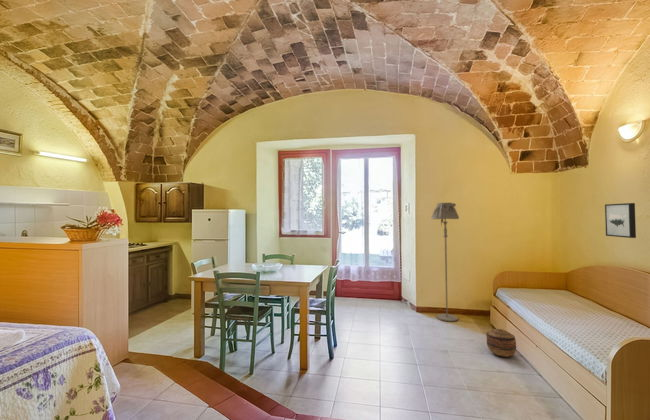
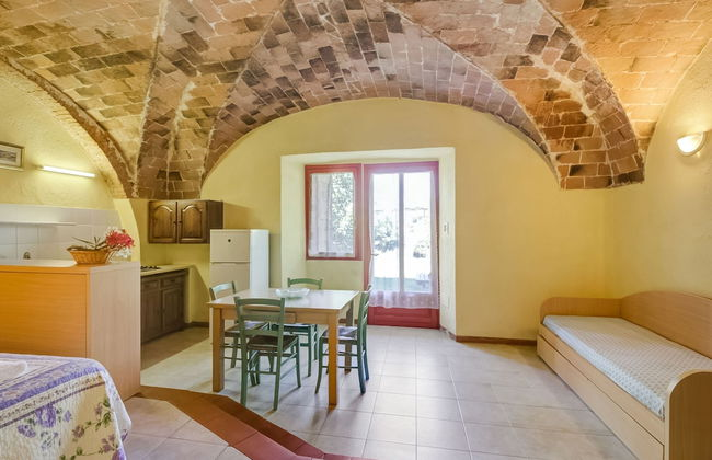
- wall art (619, 220)
- floor lamp (445, 260)
- basket (501, 341)
